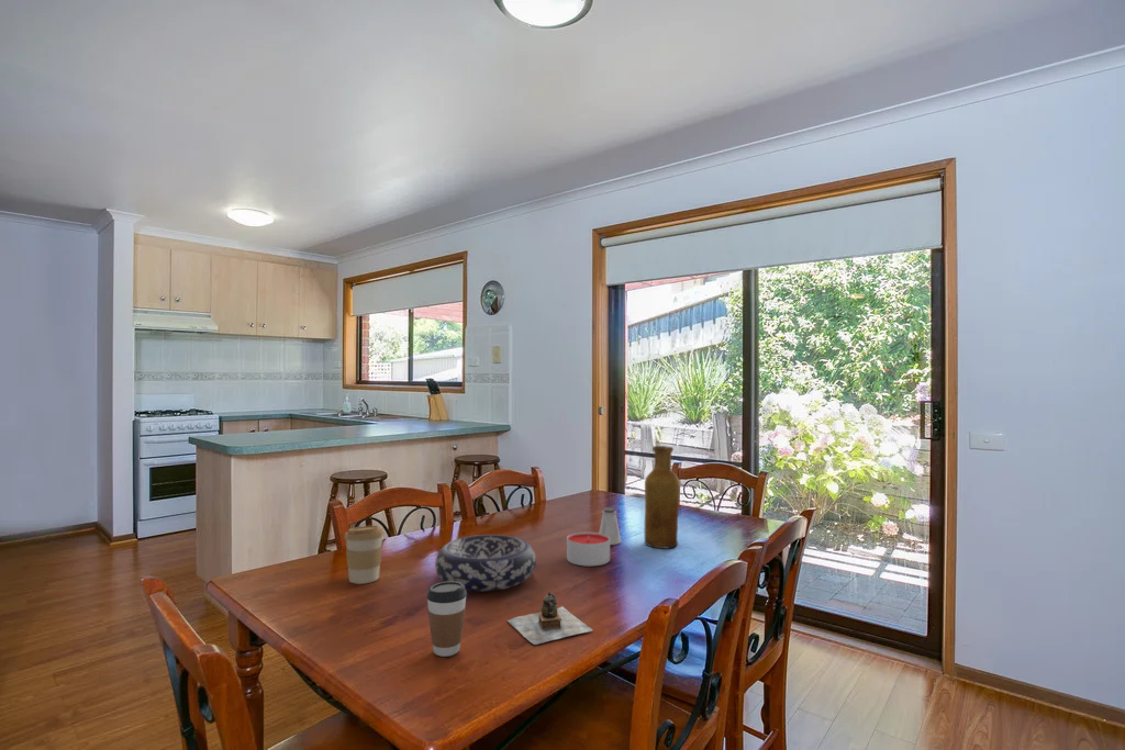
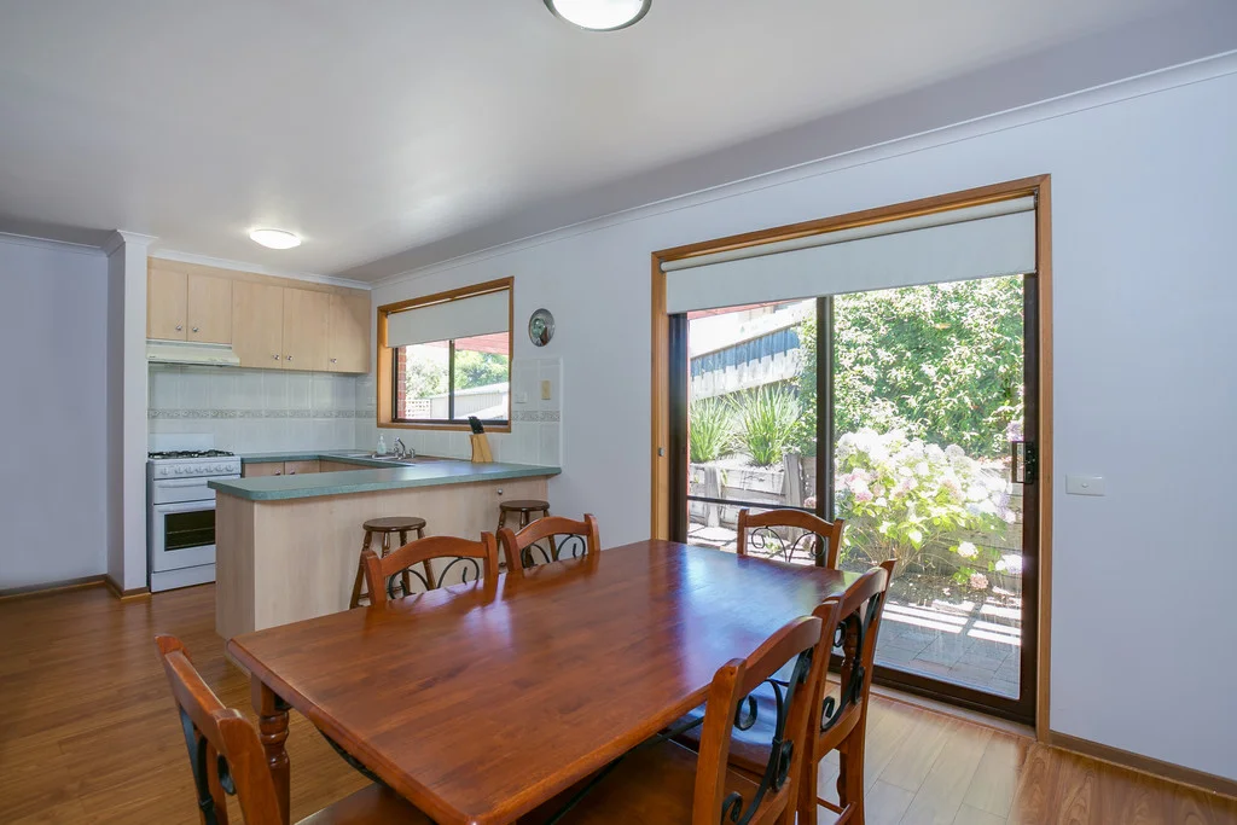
- coffee cup (364, 552)
- teapot (549, 608)
- coffee cup (446, 618)
- saltshaker (609, 525)
- candle (588, 547)
- decorative bowl (486, 561)
- vase (661, 494)
